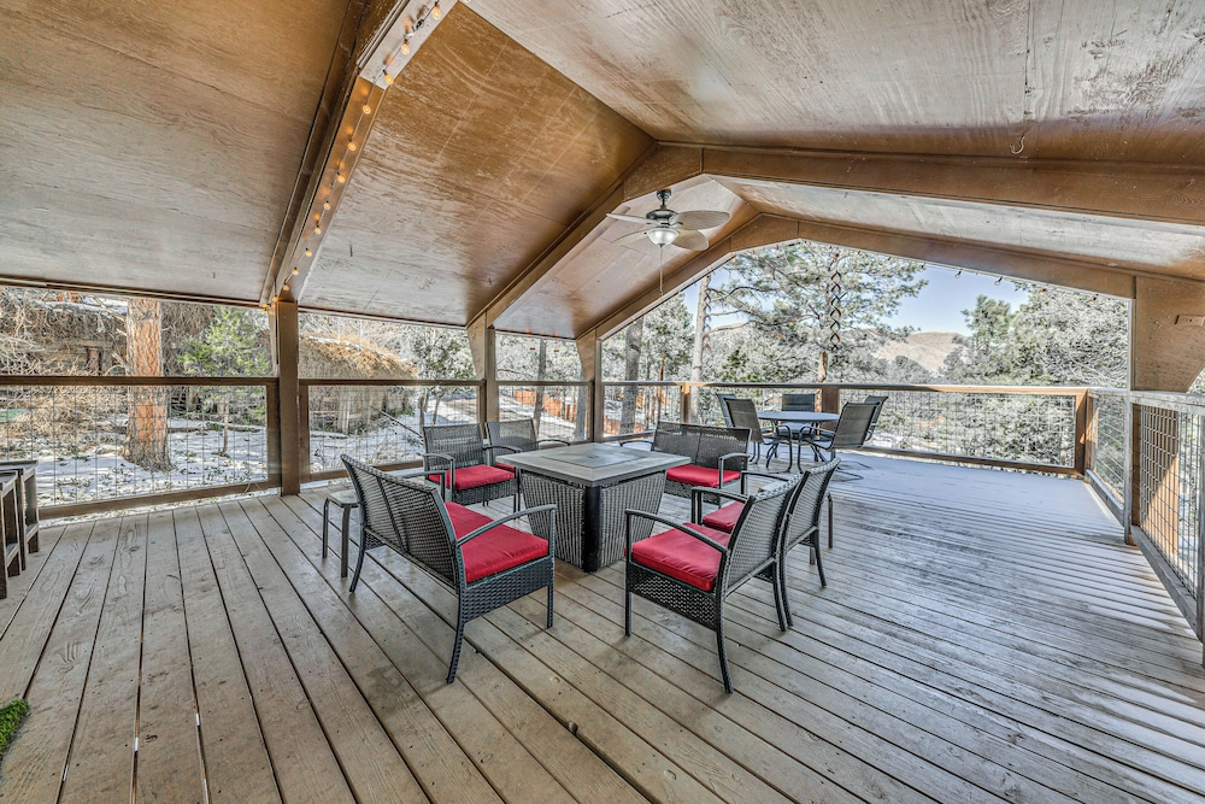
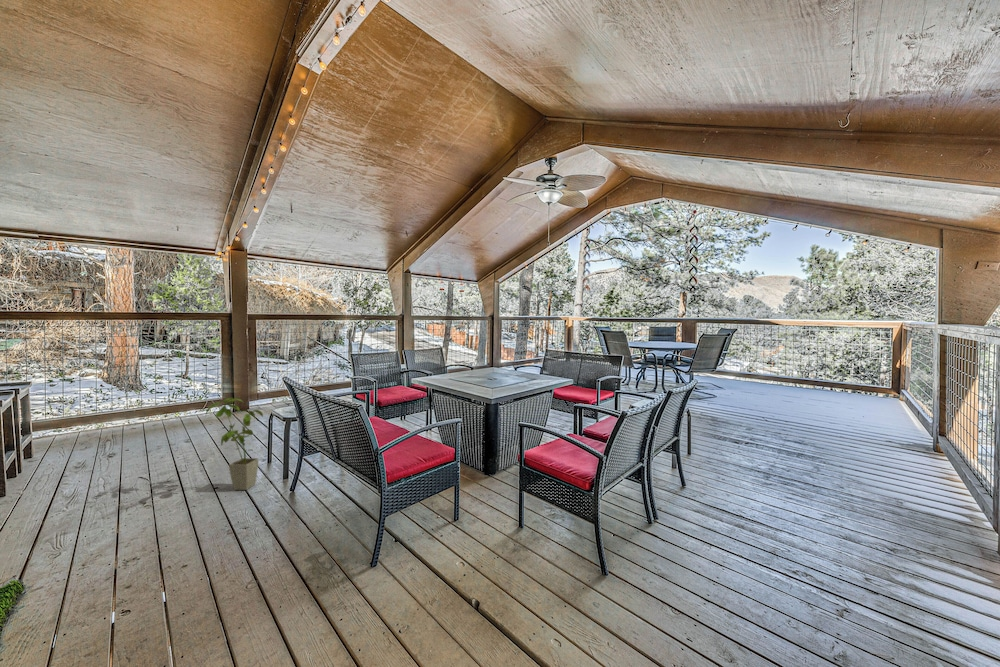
+ house plant (236, 444)
